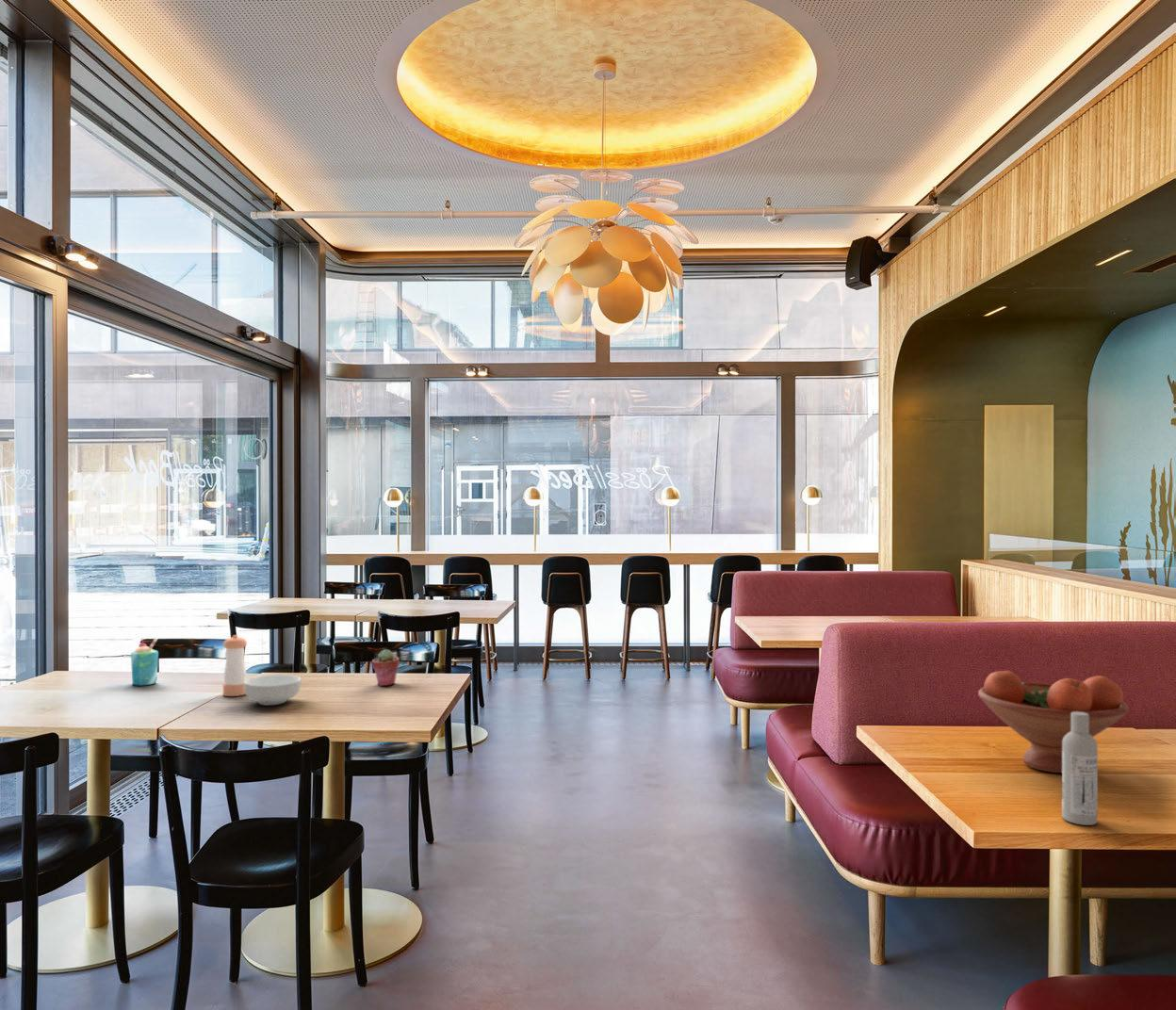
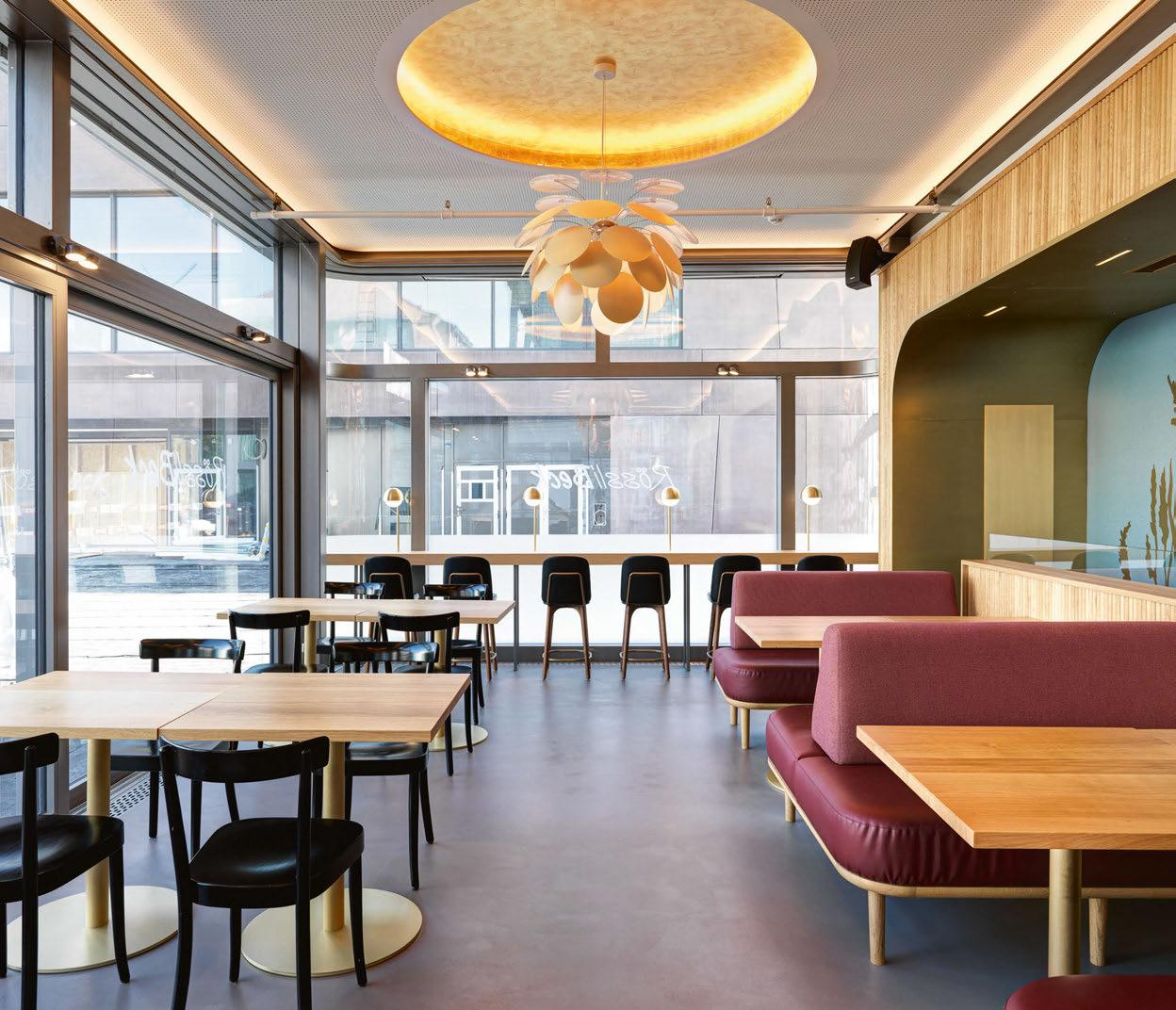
- pepper shaker (235, 664)
- potted succulent (385, 666)
- bottle (1079, 766)
- fruit bowl (1050, 718)
- milkshake (144, 660)
- cereal bowl (272, 691)
